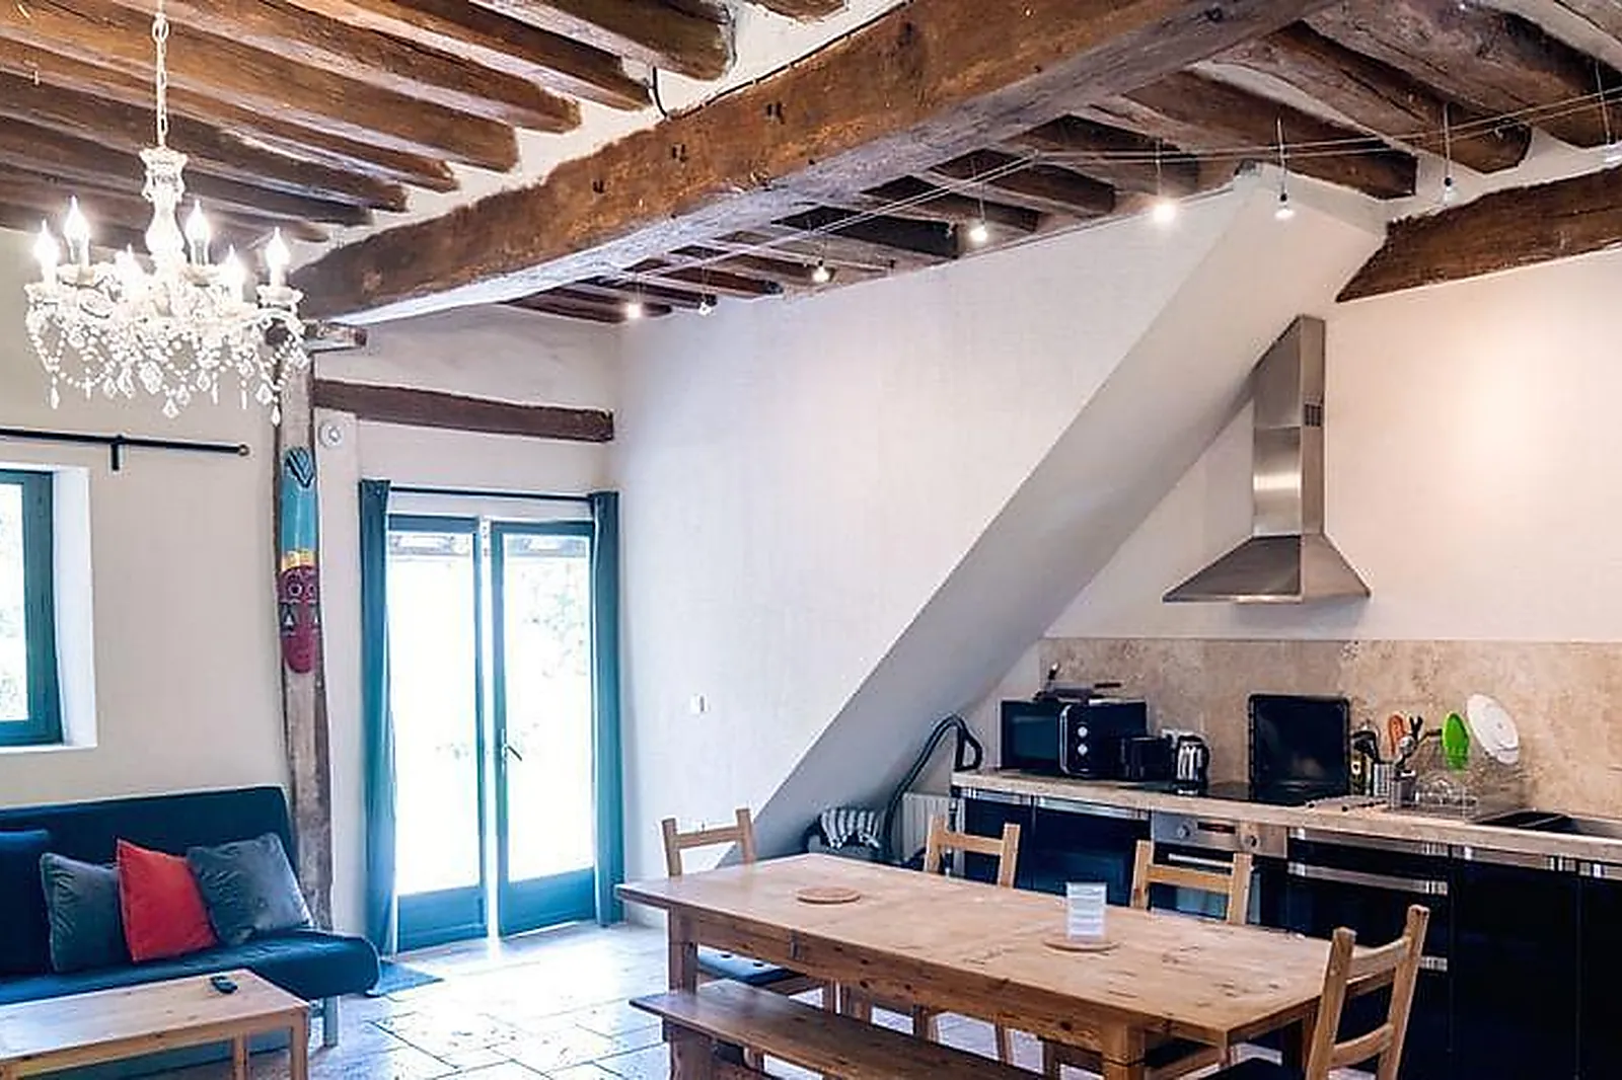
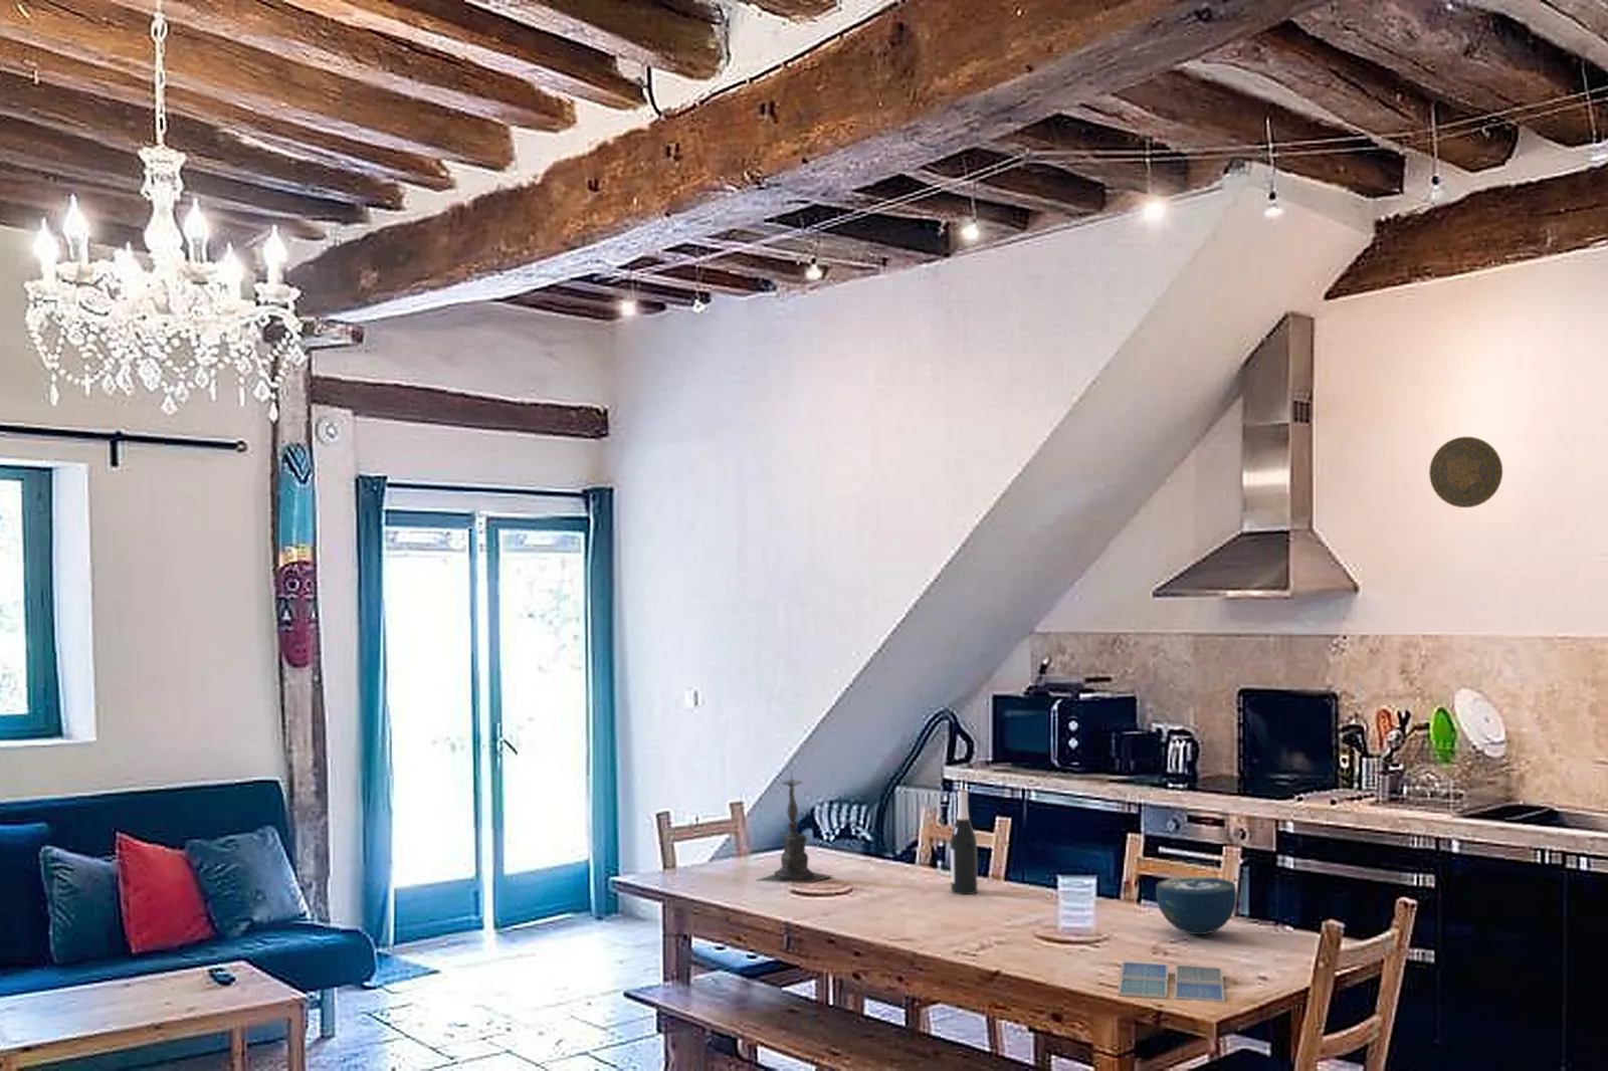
+ bowl (1196, 907)
+ candle holder (793, 822)
+ drink coaster (1167, 981)
+ decorative plate (1463, 471)
+ wine bottle (962, 842)
